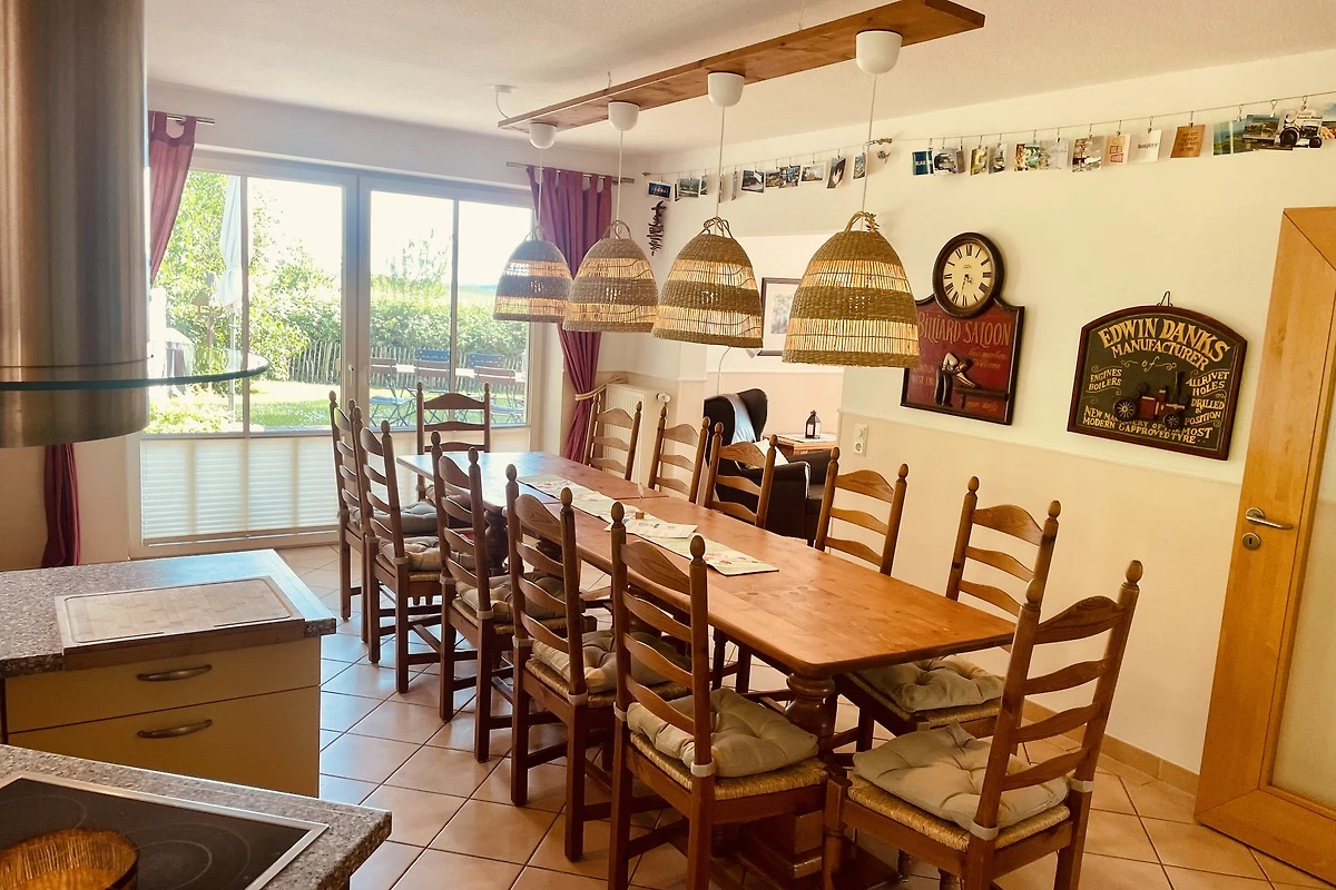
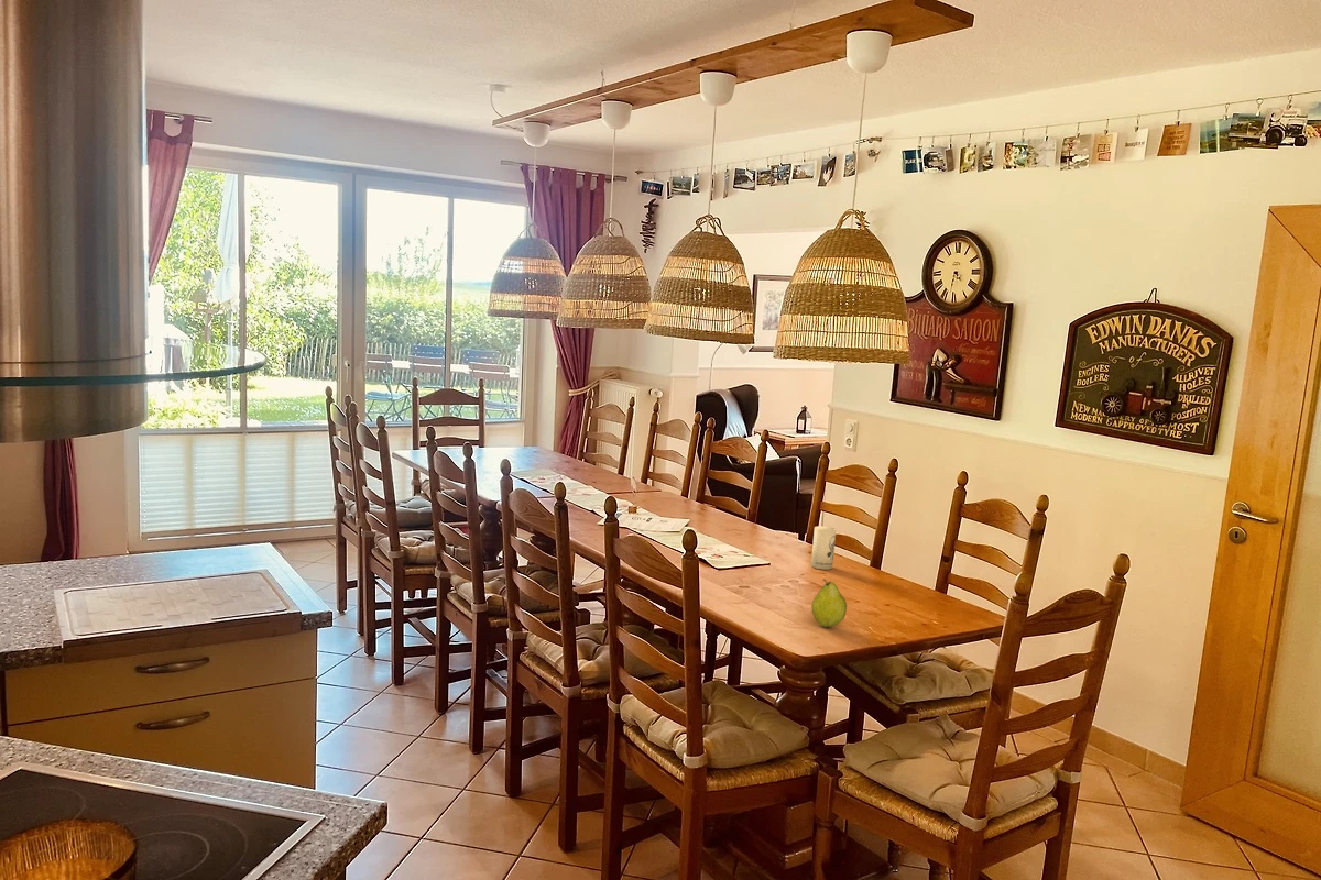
+ candle (823, 547)
+ fruit (829, 603)
